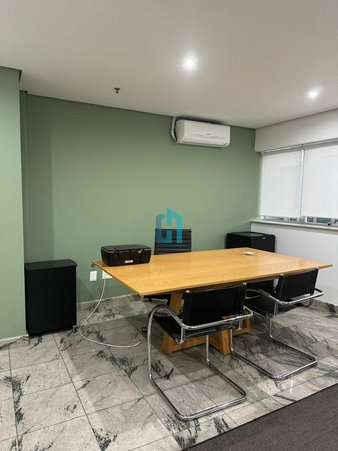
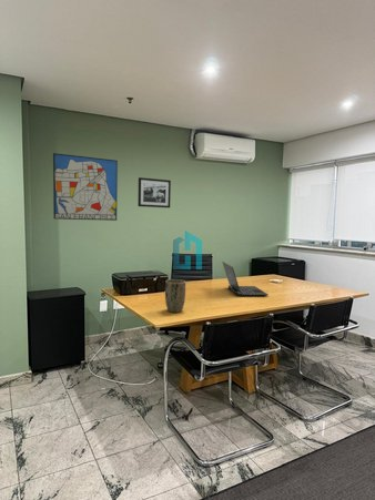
+ wall art (87, 188)
+ laptop (236, 280)
+ plant pot (174, 295)
+ picture frame (154, 193)
